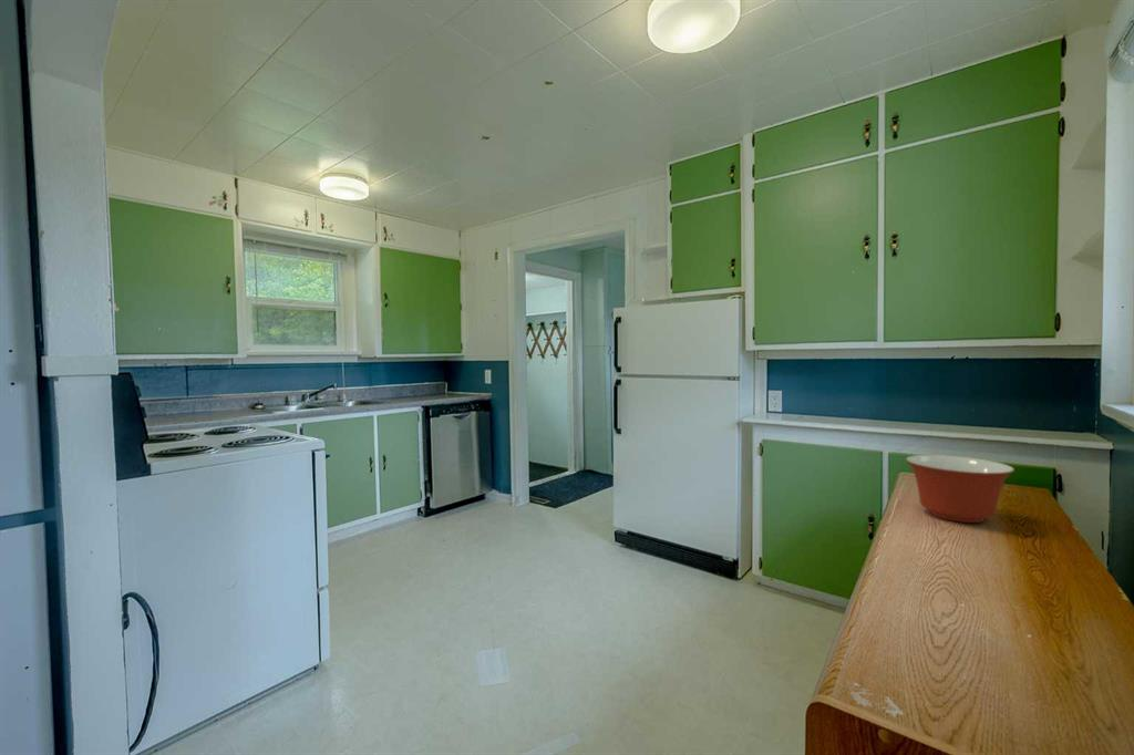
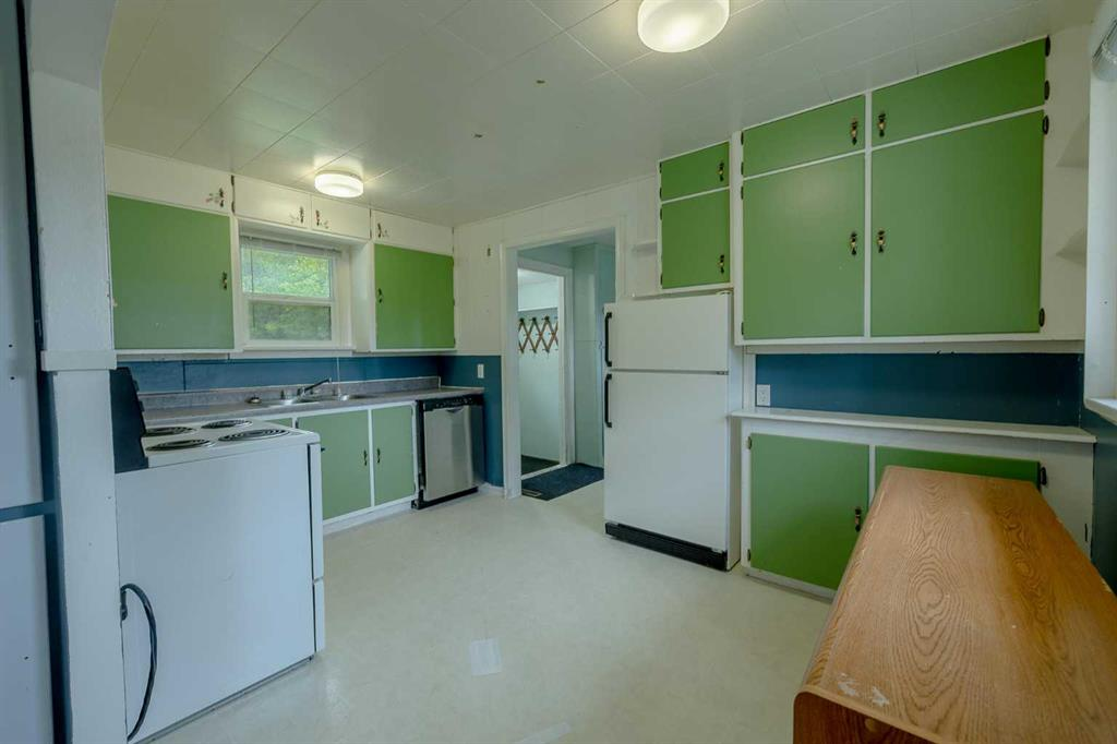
- mixing bowl (956, 489)
